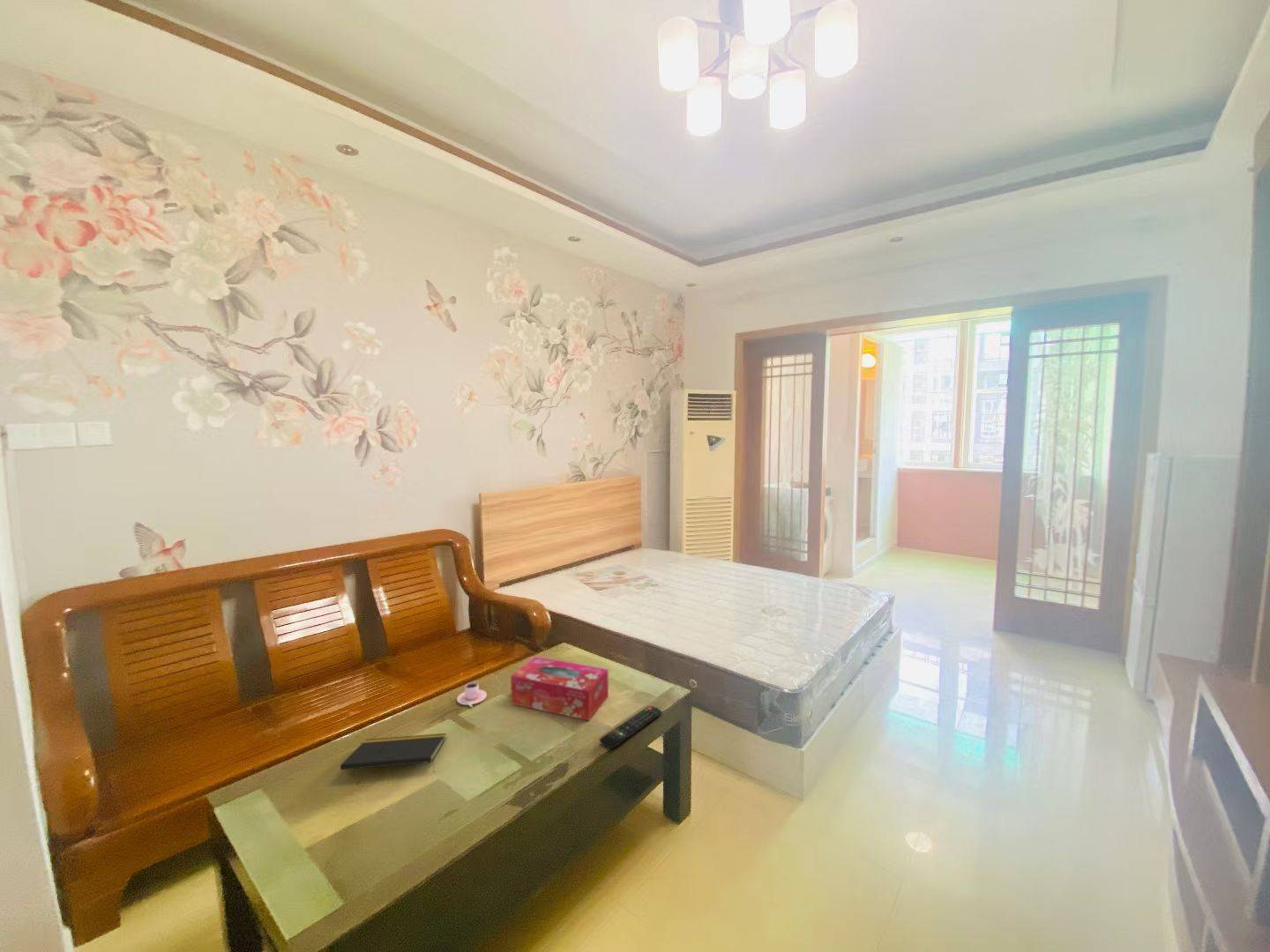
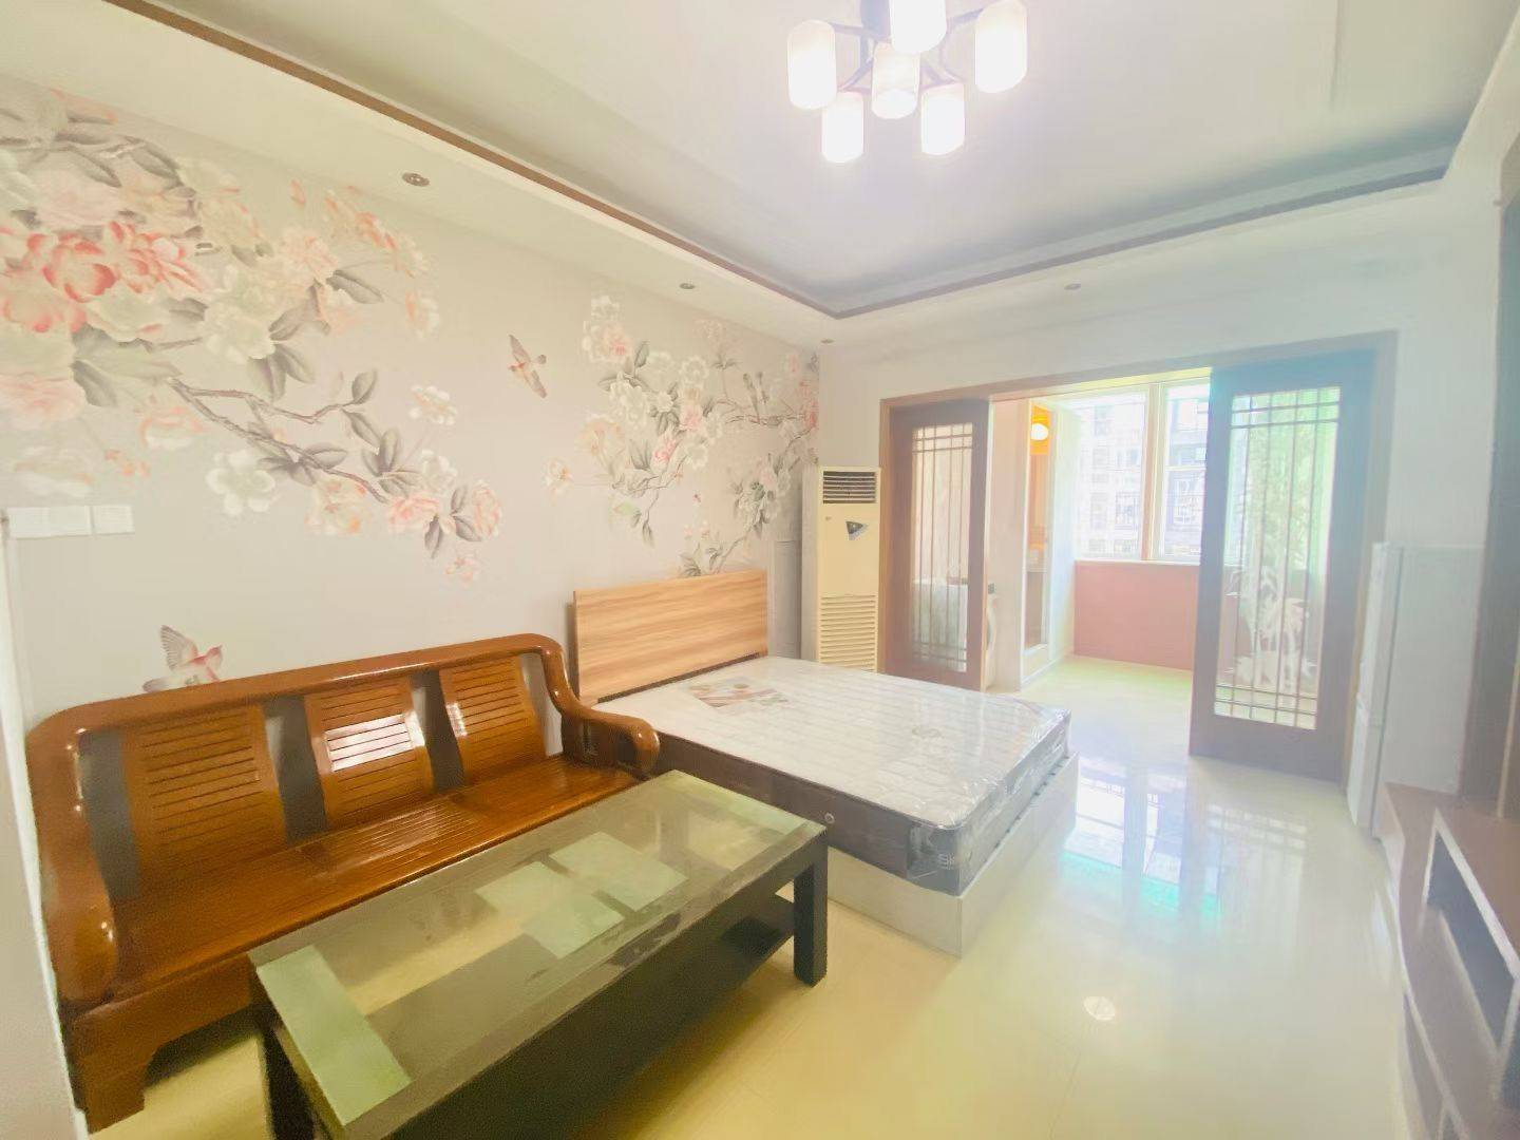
- remote control (632, 725)
- teacup (472, 682)
- notepad (396, 750)
- tissue box (560, 686)
